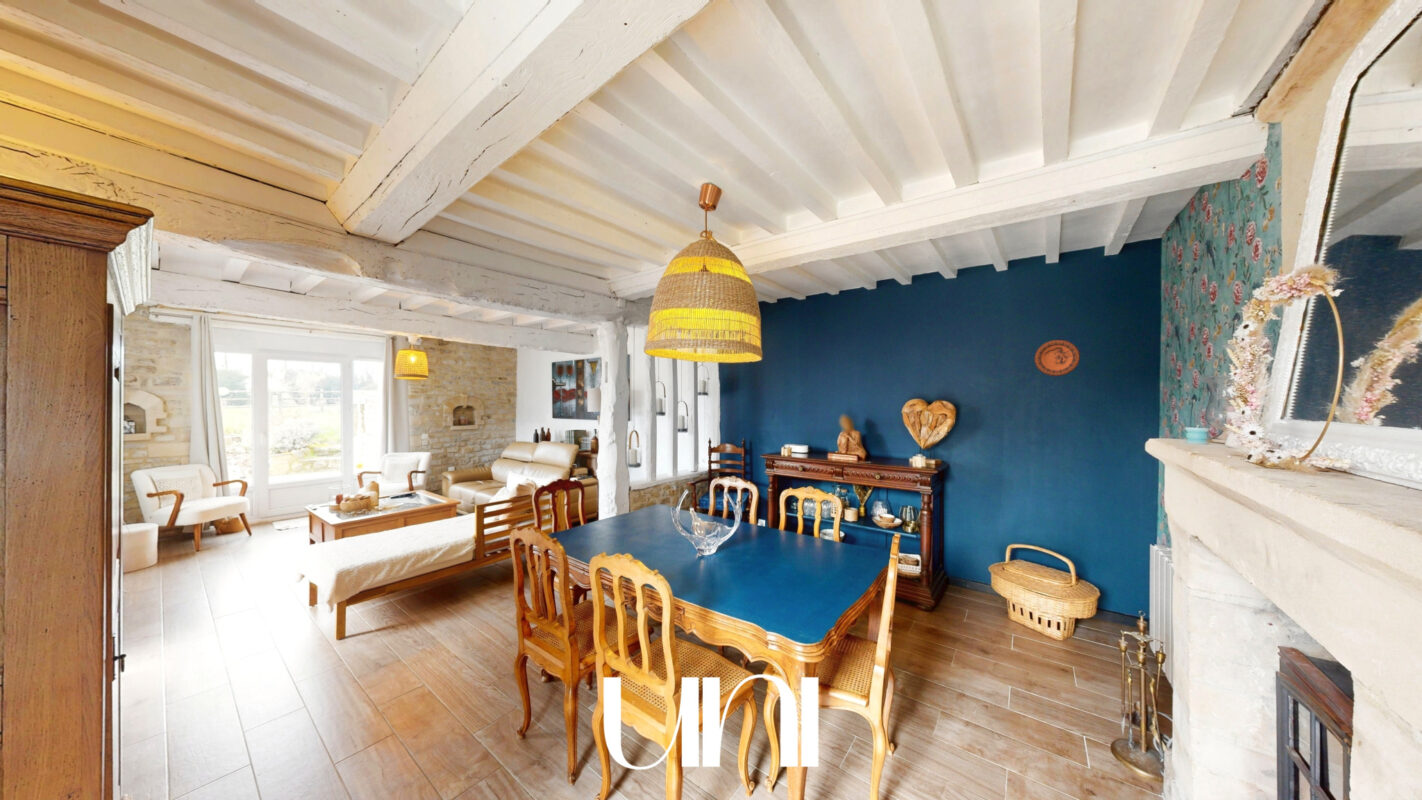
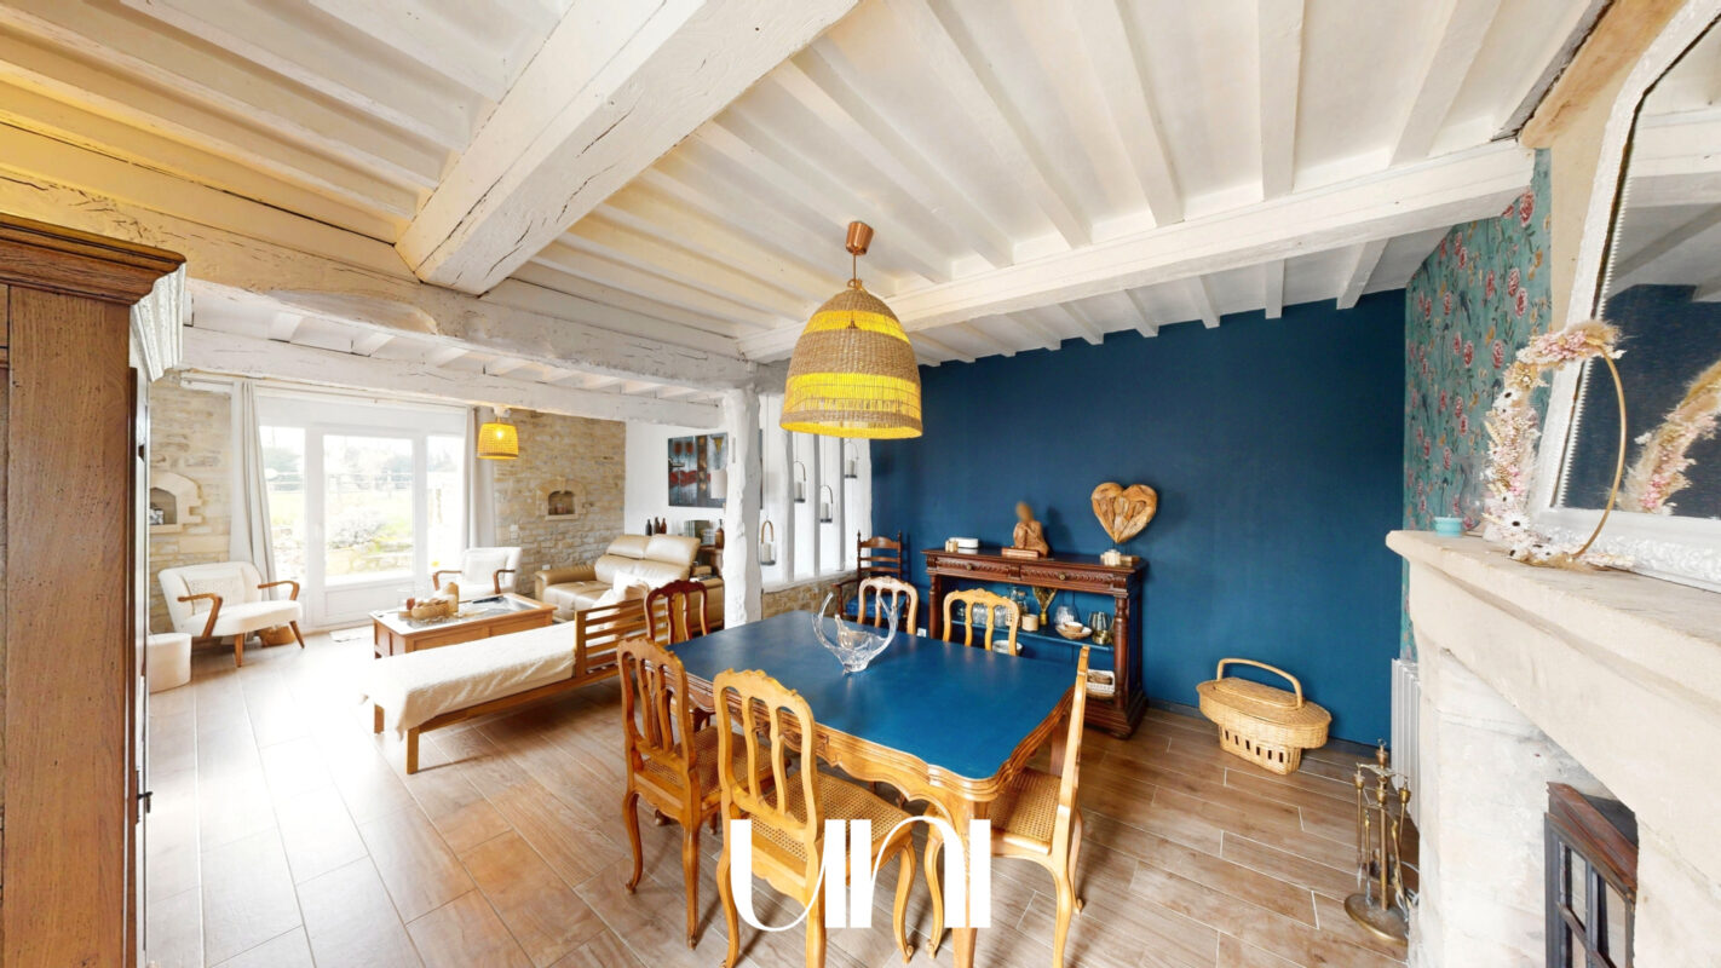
- decorative plate (1056, 357)
